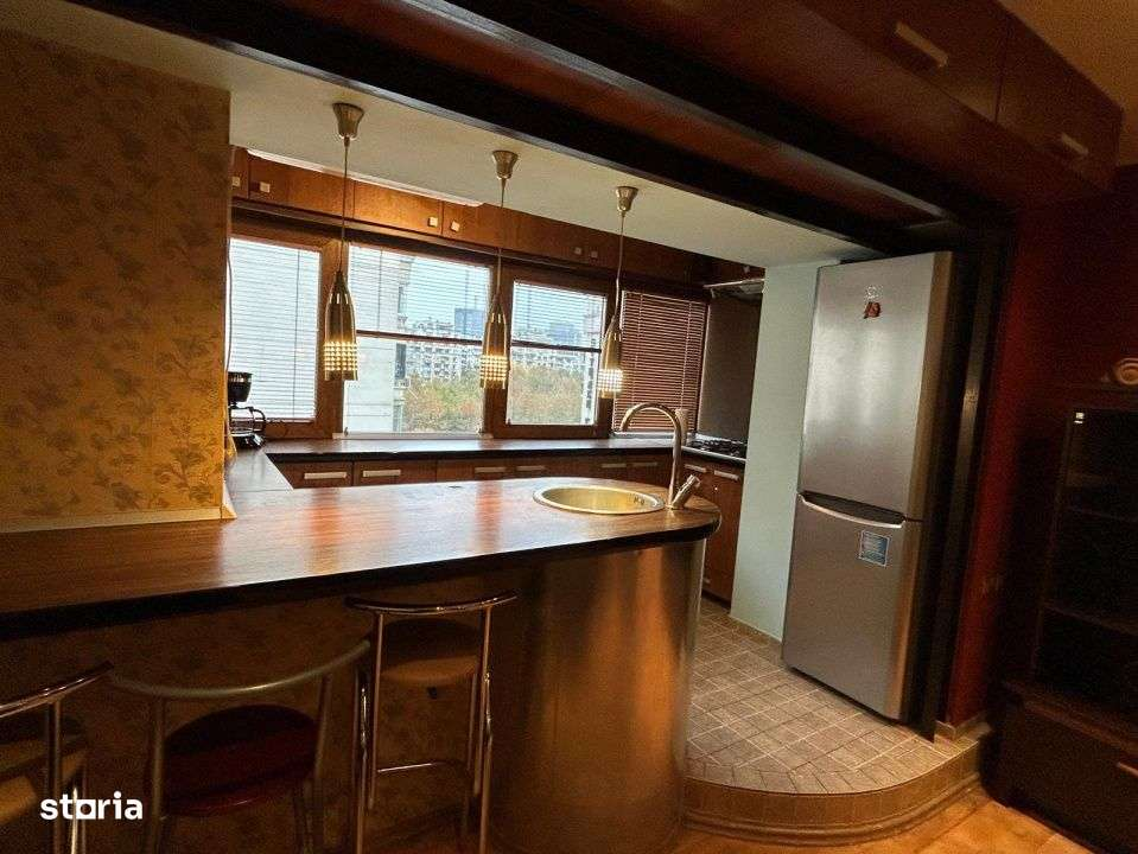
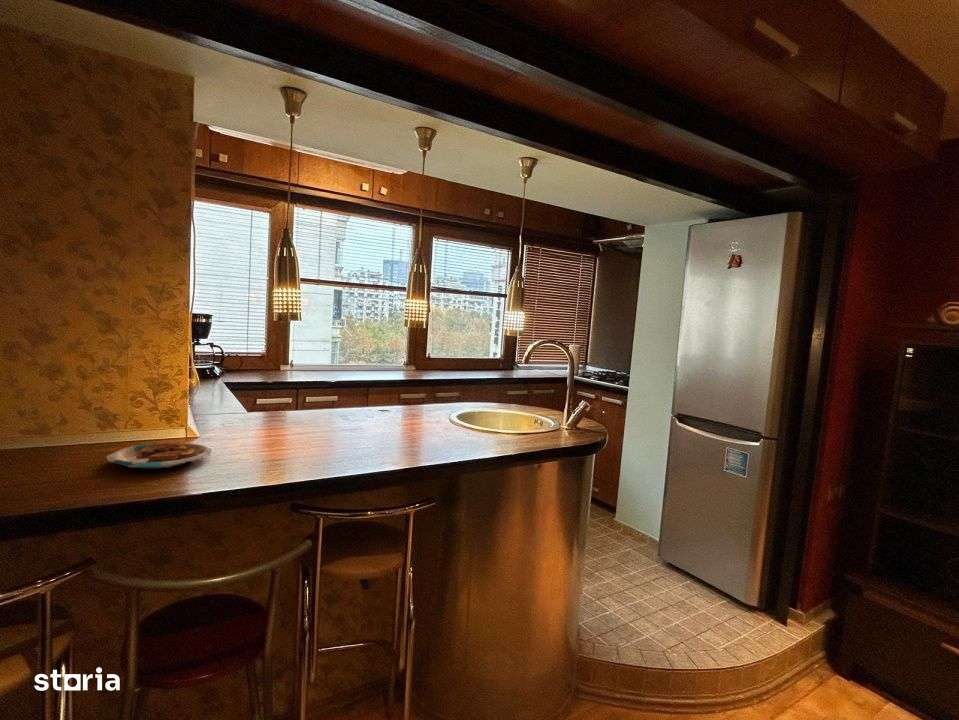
+ plate (160, 454)
